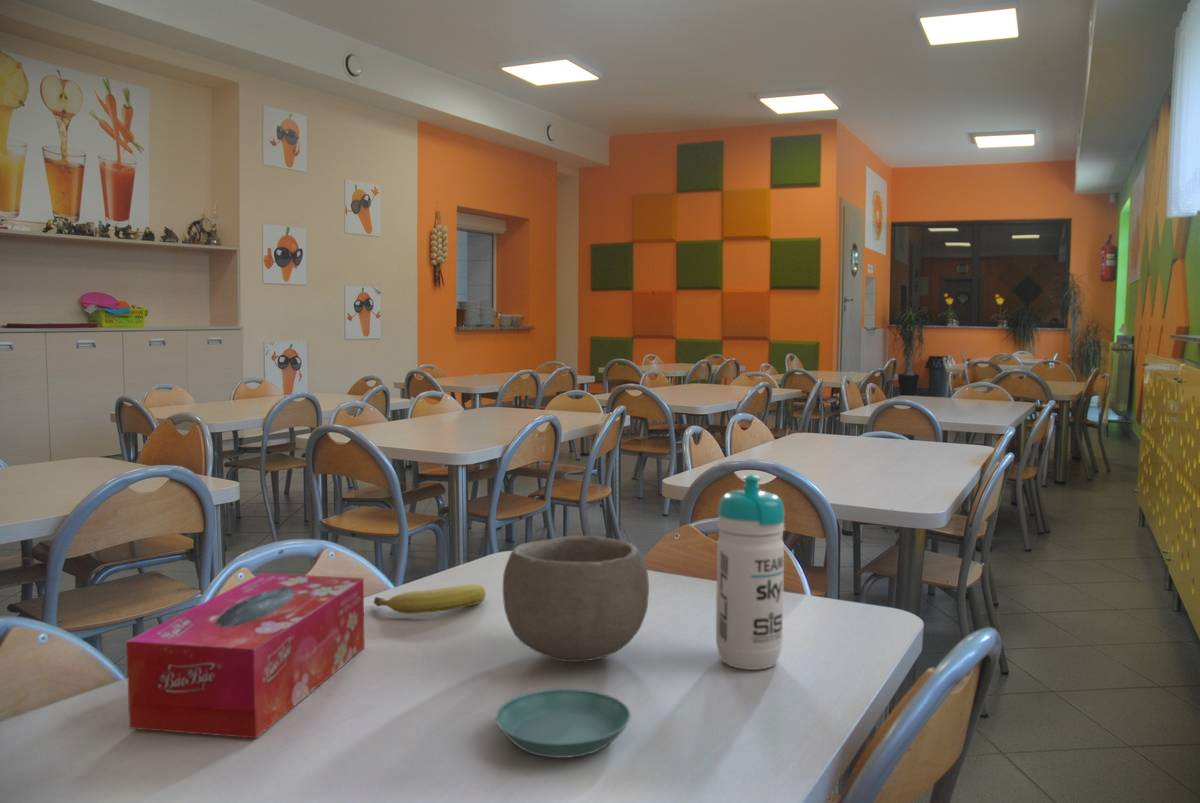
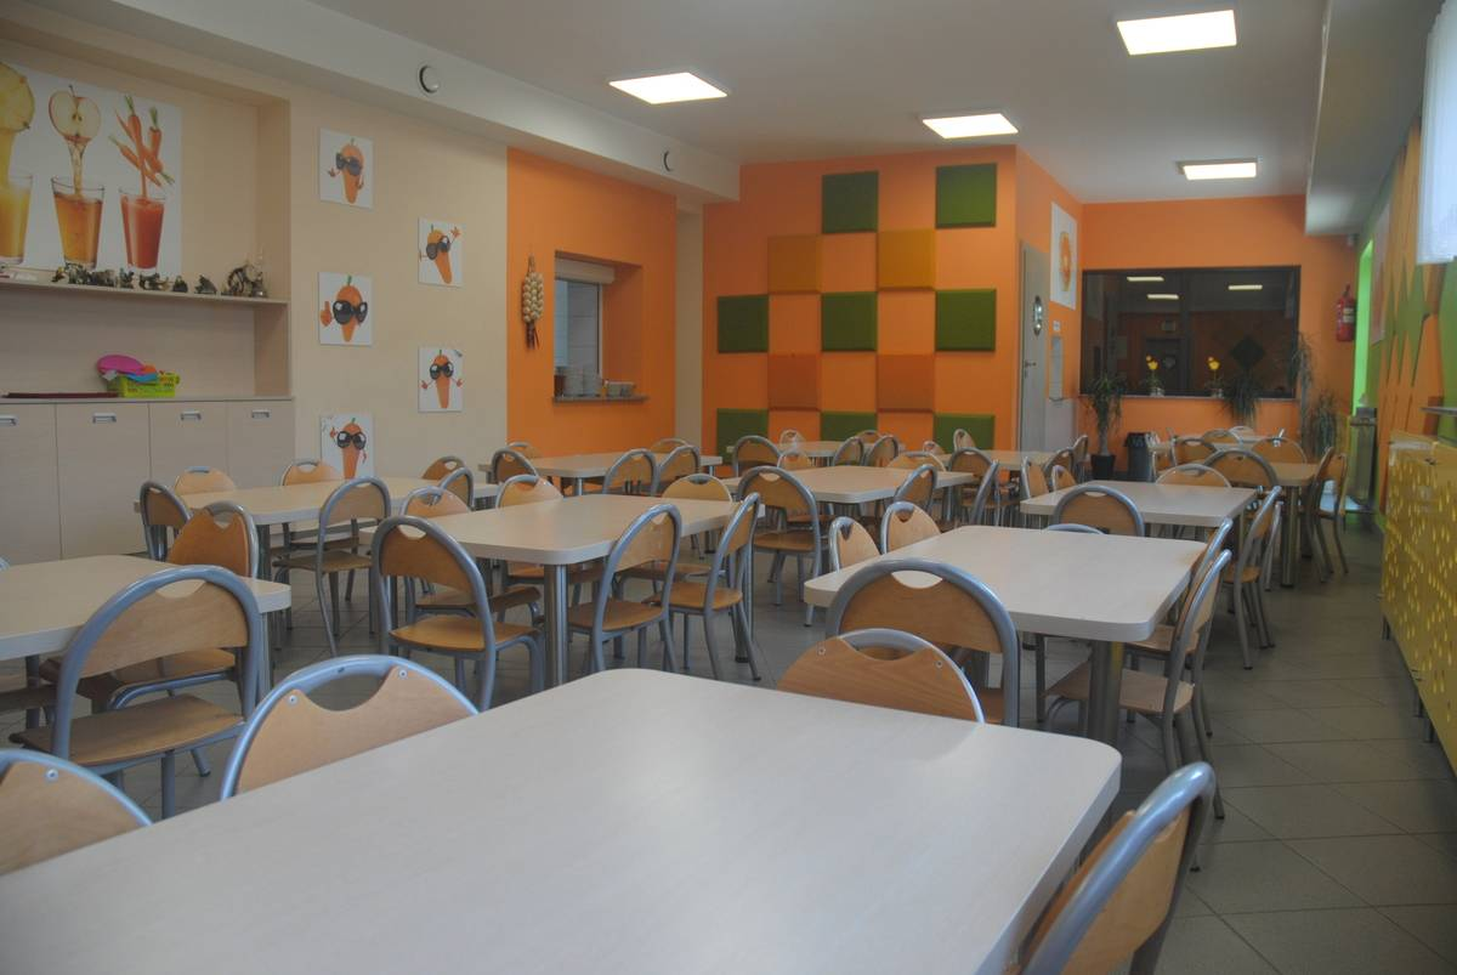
- water bottle (750, 568)
- saucer (563, 725)
- bowl (575, 602)
- fruit (432, 596)
- tissue box (259, 644)
